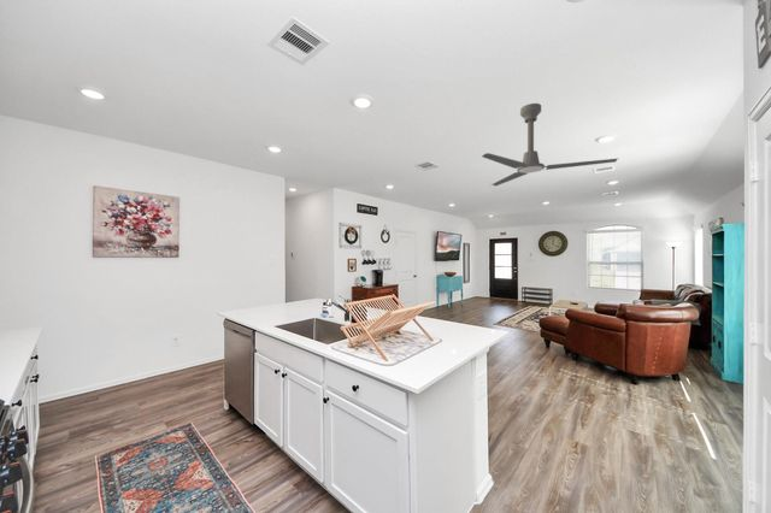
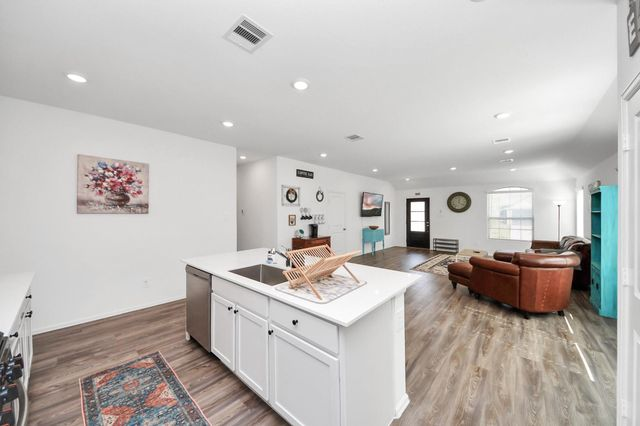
- ceiling fan (532, 136)
